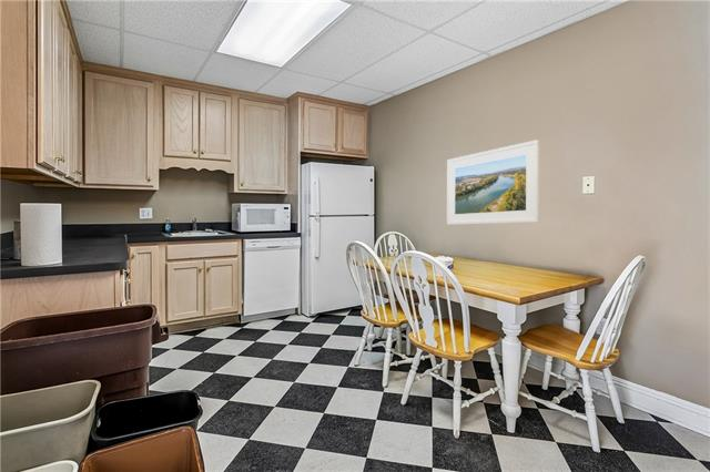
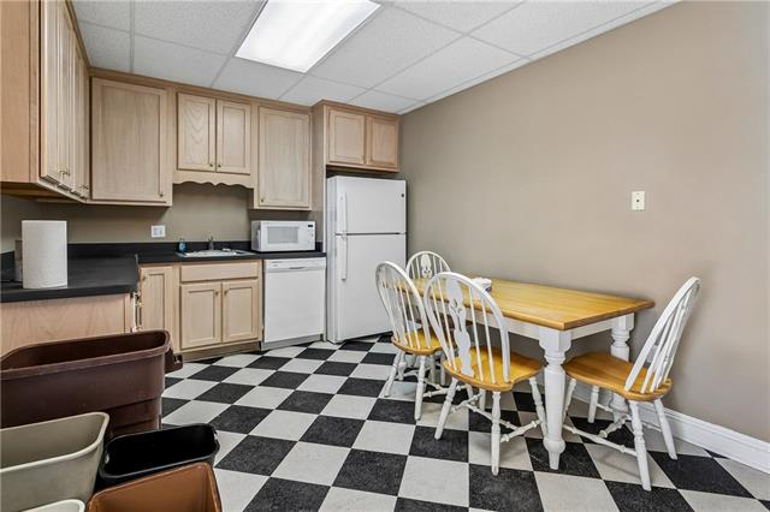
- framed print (487, 187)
